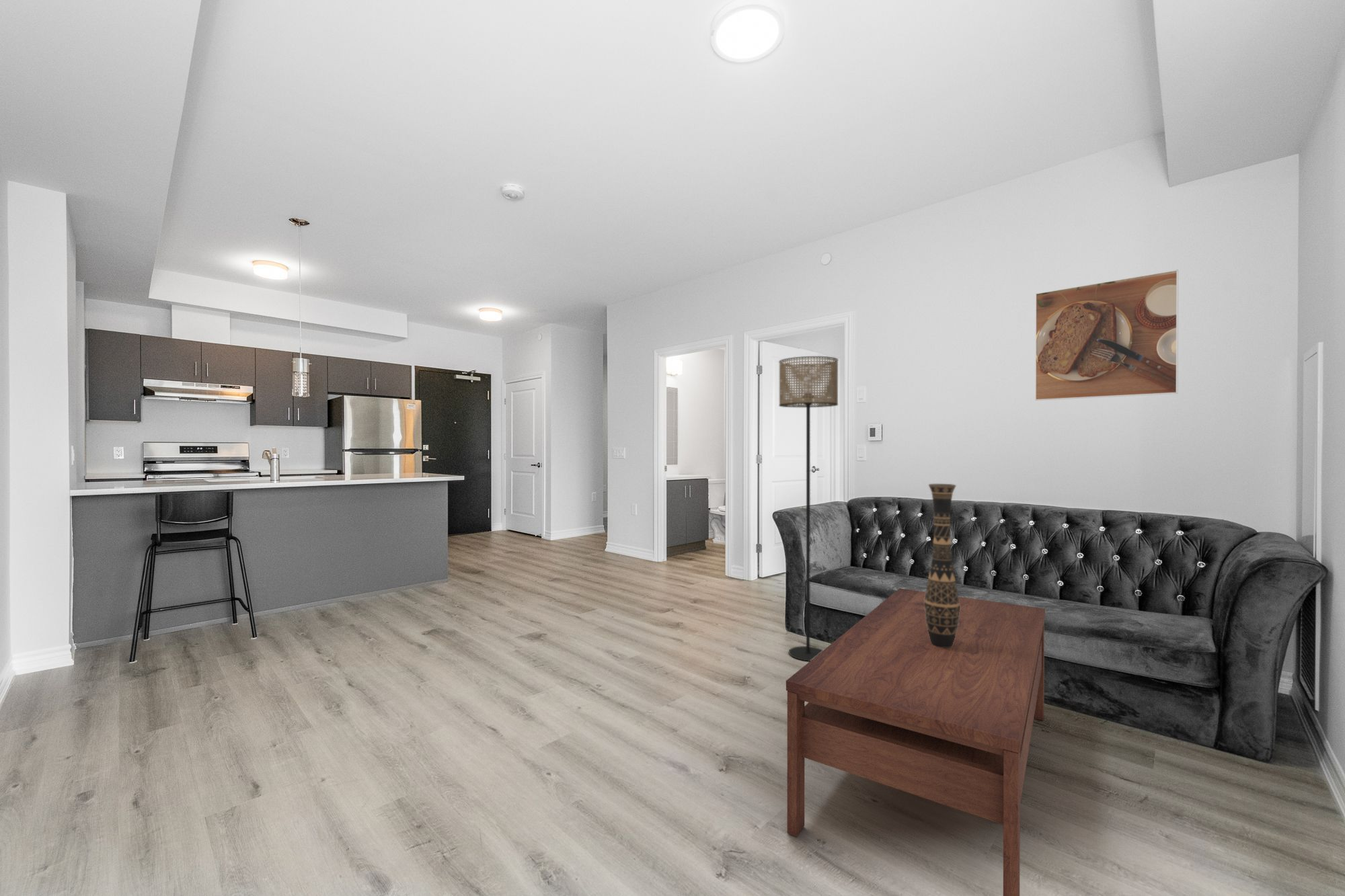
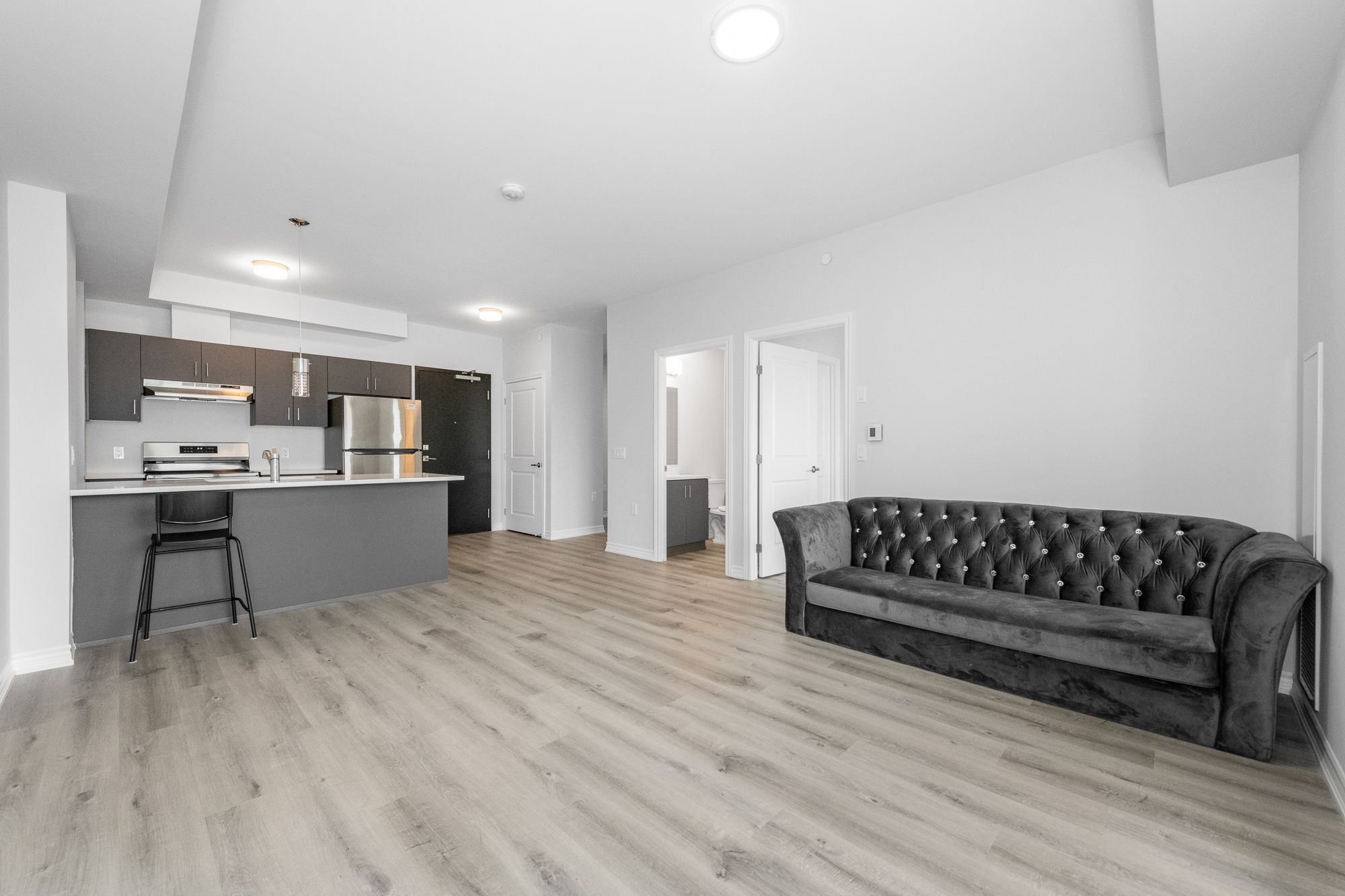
- decorative vase (942, 564)
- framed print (1102, 339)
- floor lamp (808, 507)
- coffee table (938, 700)
